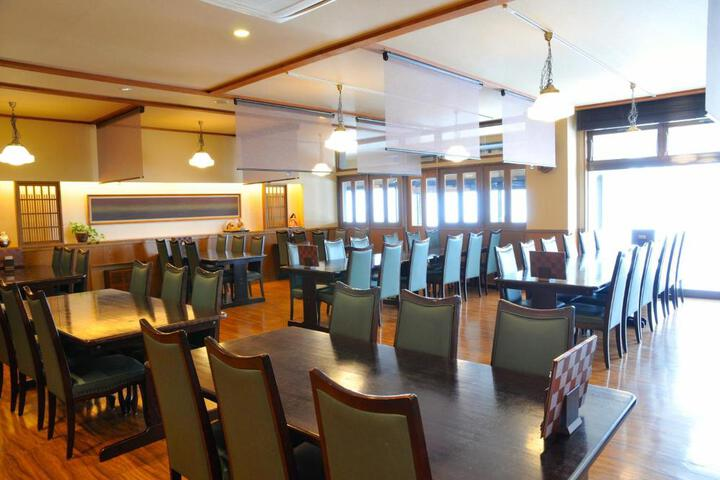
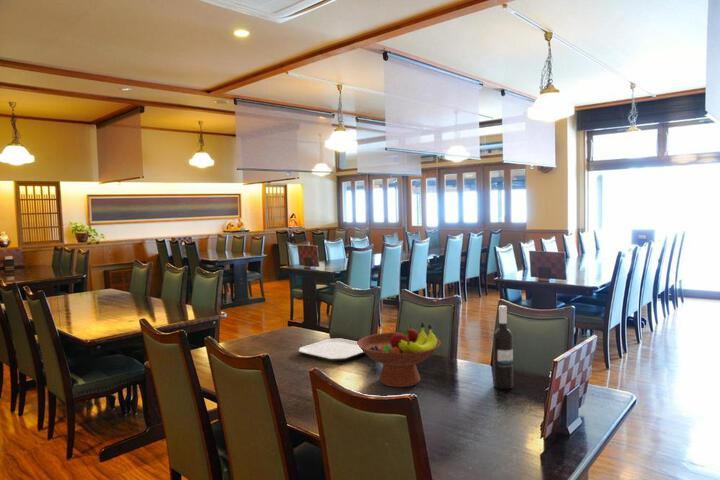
+ fruit bowl (398, 353)
+ wine bottle (503, 346)
+ plate (336, 349)
